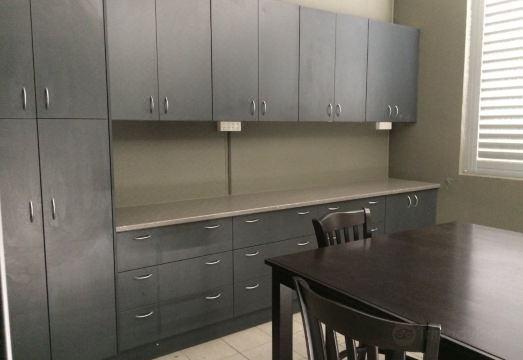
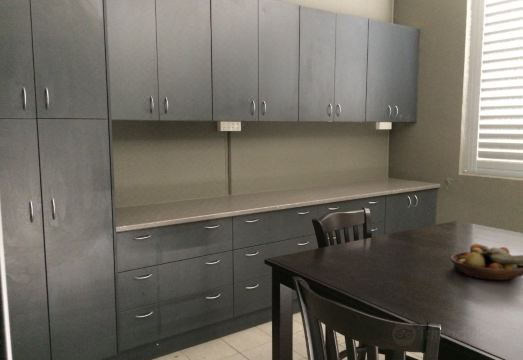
+ fruit bowl (489, 257)
